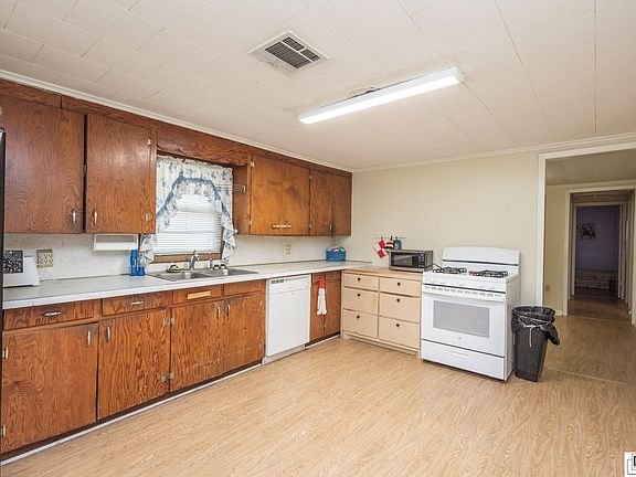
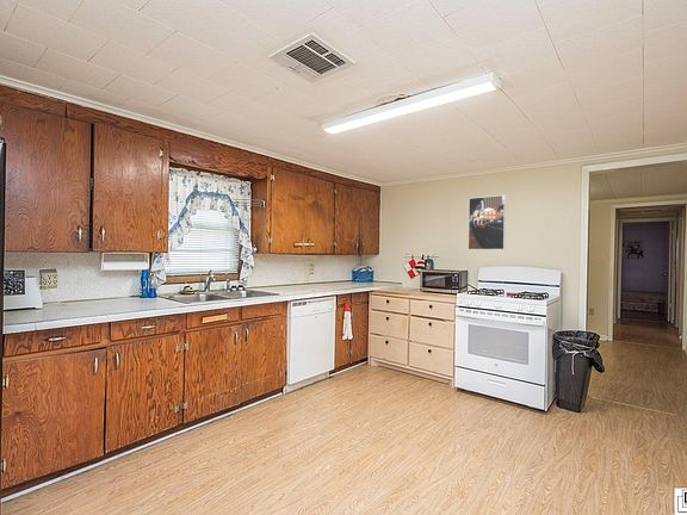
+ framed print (485, 223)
